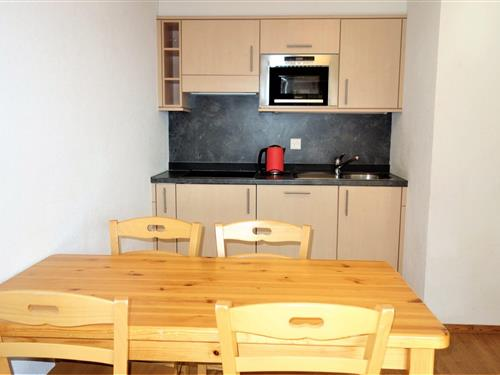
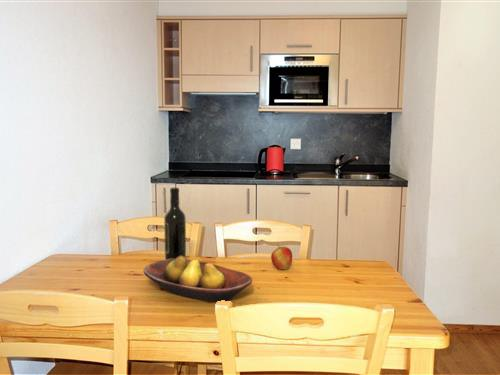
+ fruit bowl (196, 275)
+ apple (281, 256)
+ wine bottle (175, 226)
